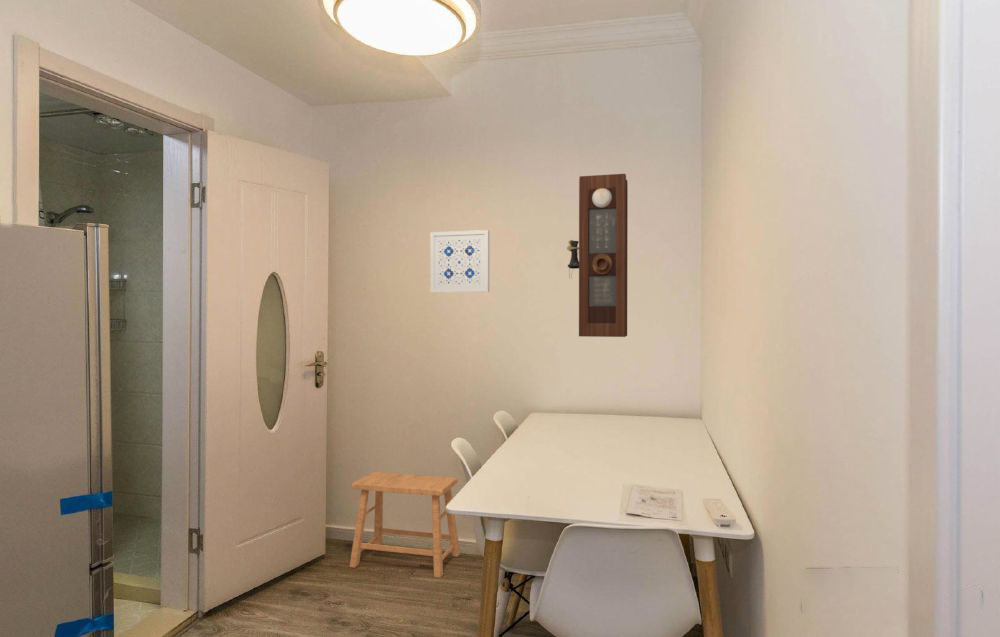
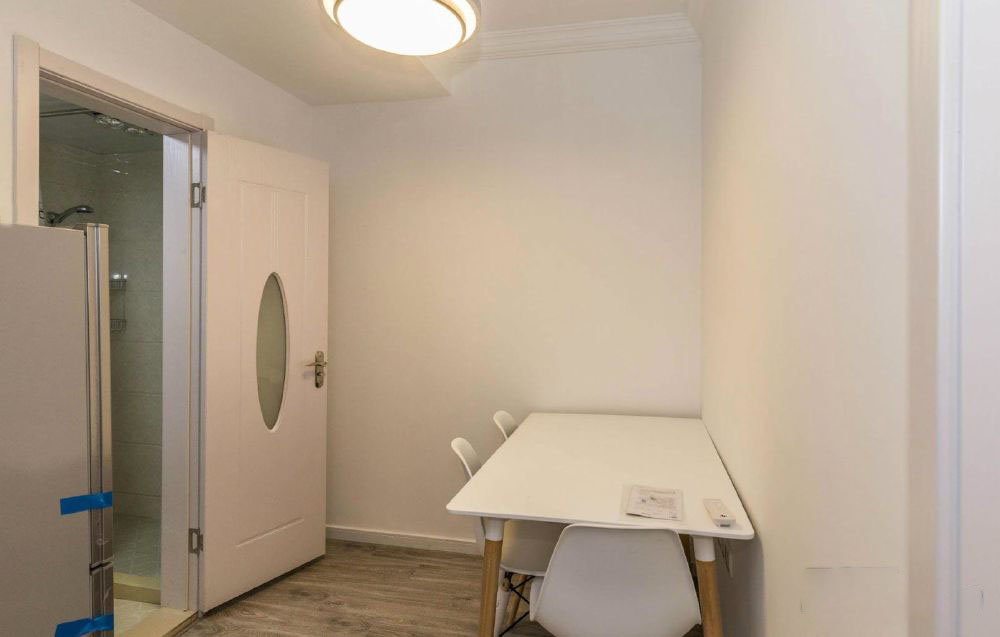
- wall art (459, 261)
- pendulum clock (596, 257)
- stool (405, 530)
